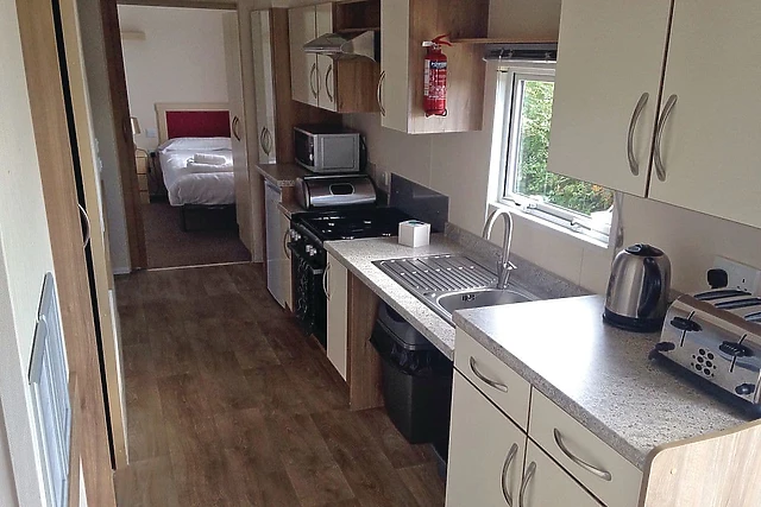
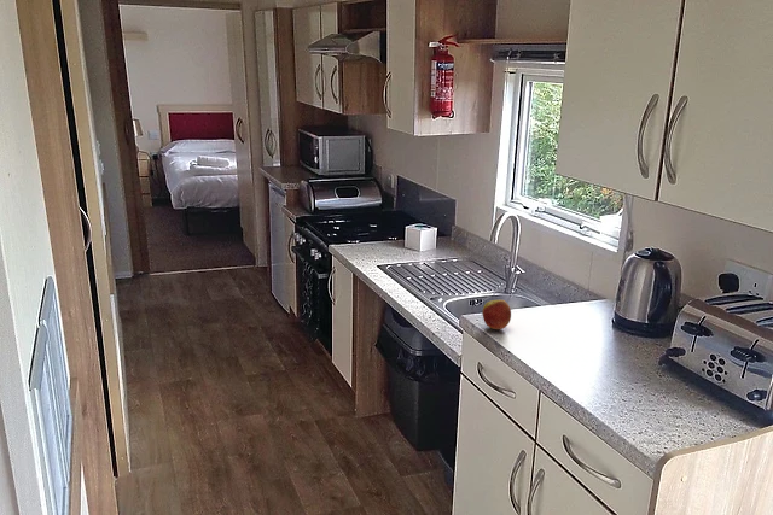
+ apple (496, 314)
